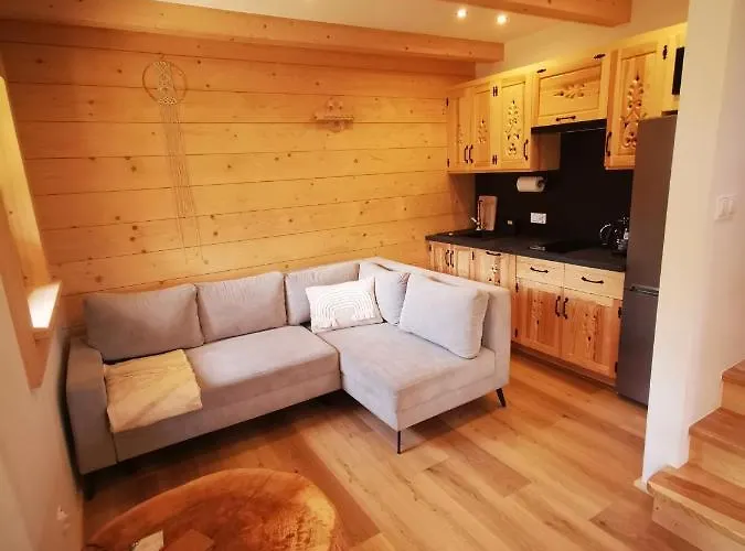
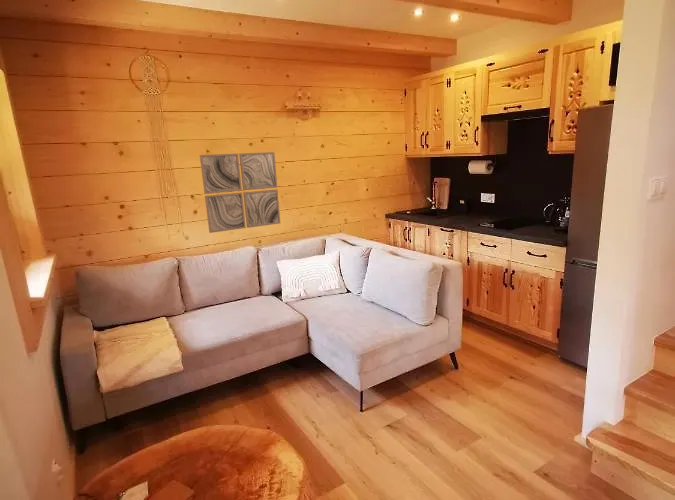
+ wall art (241, 190)
